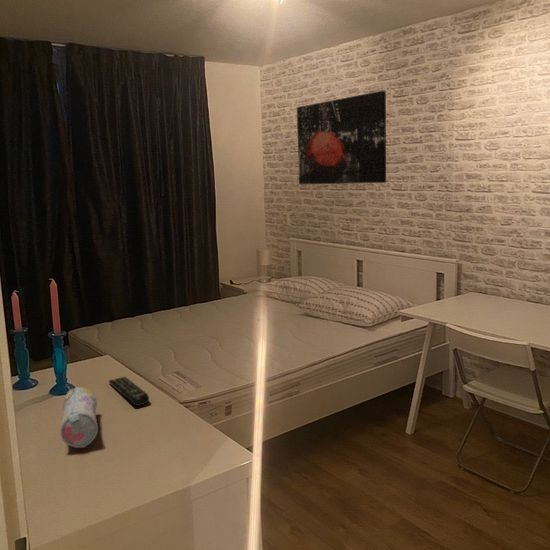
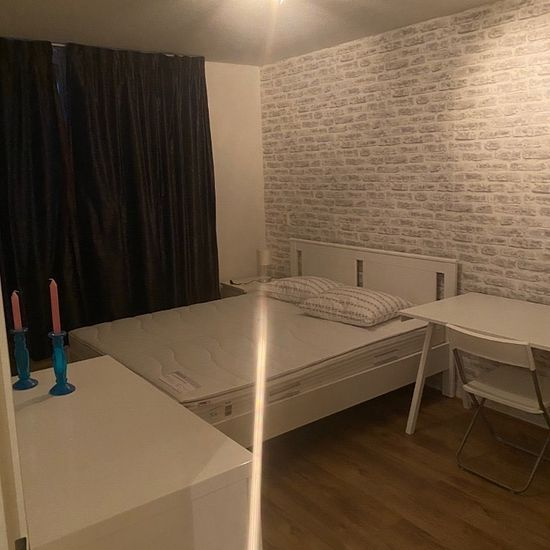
- pencil case (79, 415)
- wall art (338, 142)
- remote control (128, 389)
